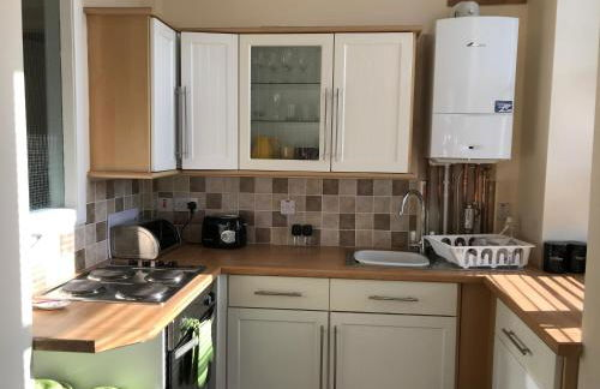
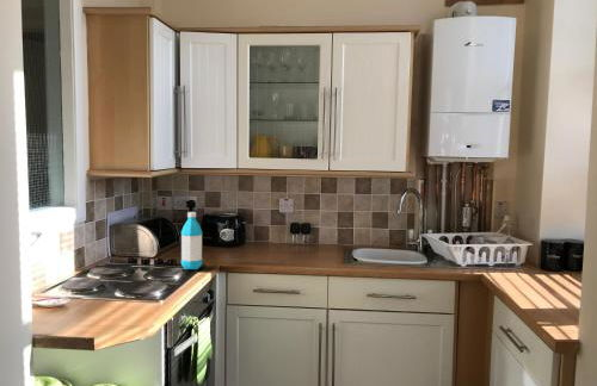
+ water bottle (191, 239)
